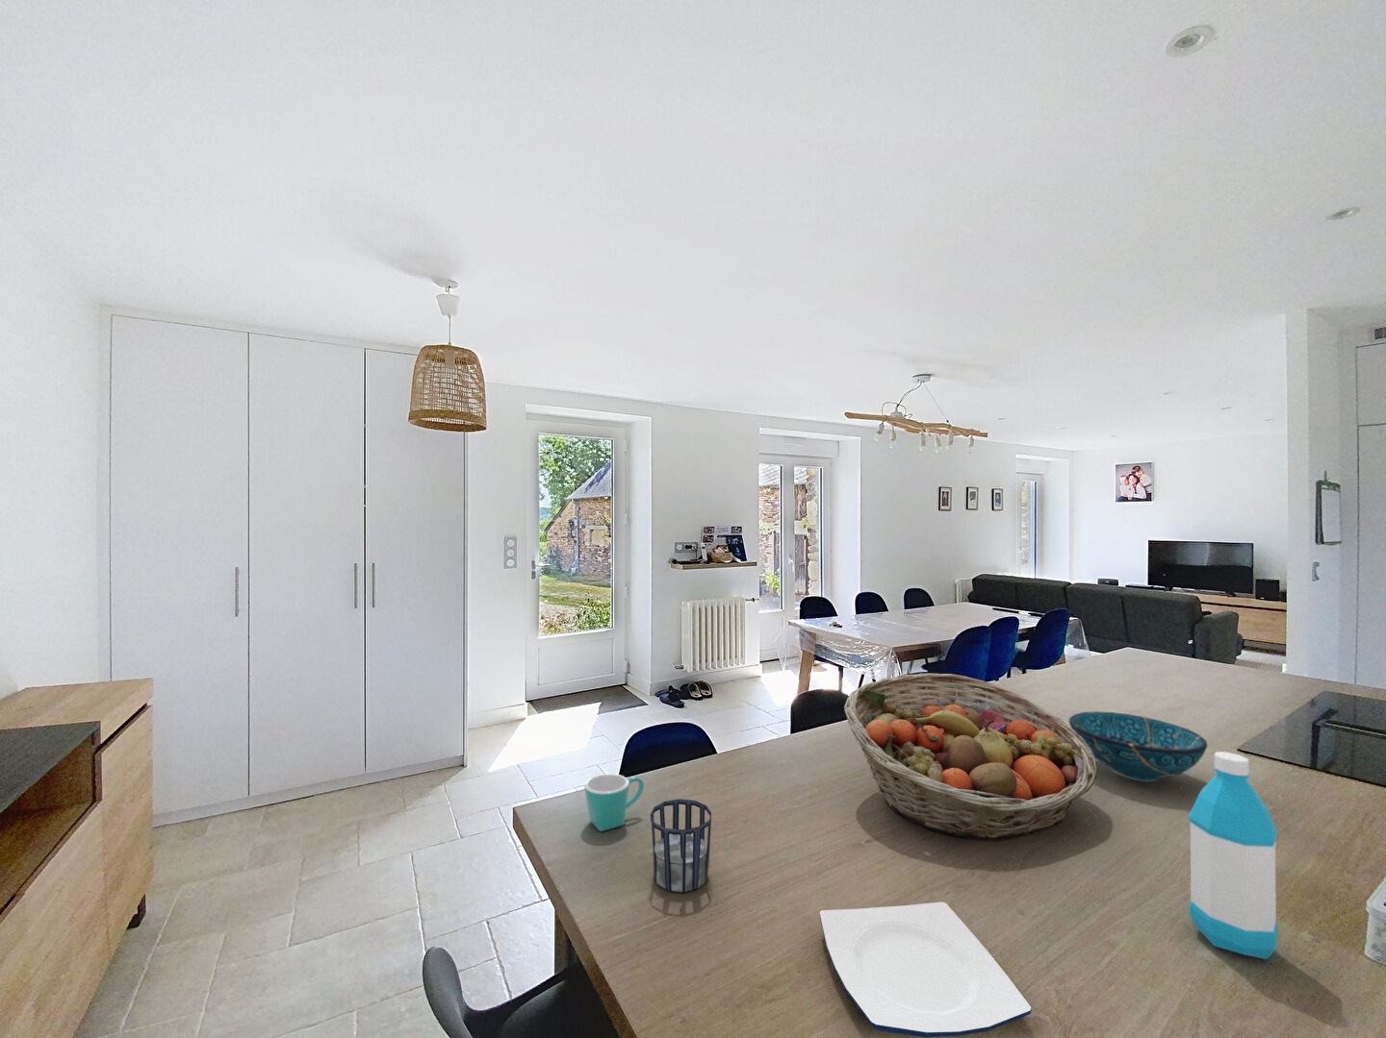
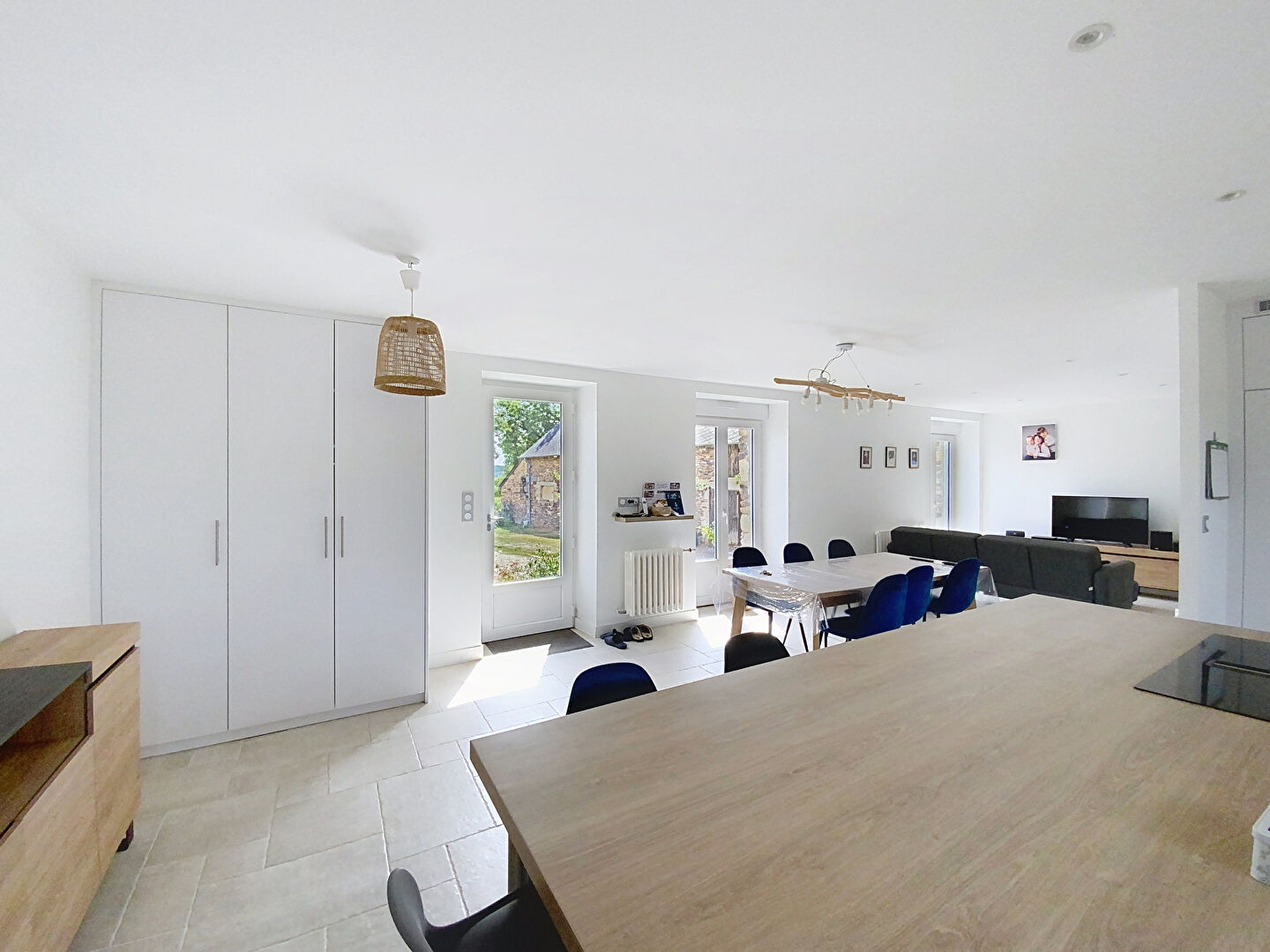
- fruit basket (964, 747)
- decorative bowl (1134, 750)
- water bottle (1231, 848)
- mug (616, 799)
- cup (681, 844)
- plate (913, 965)
